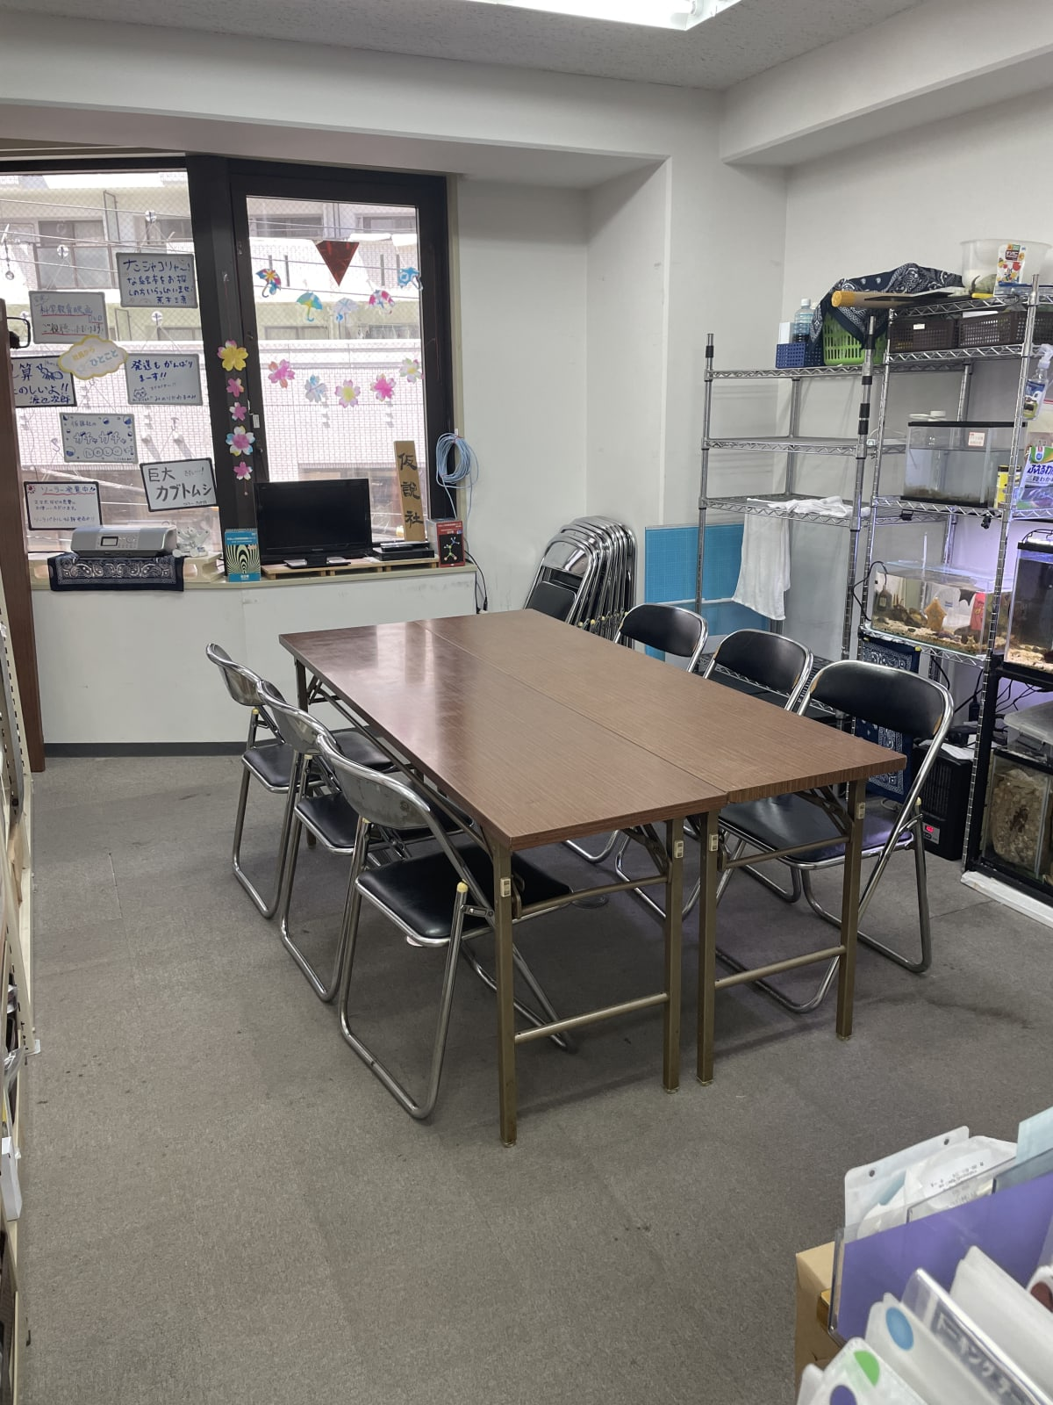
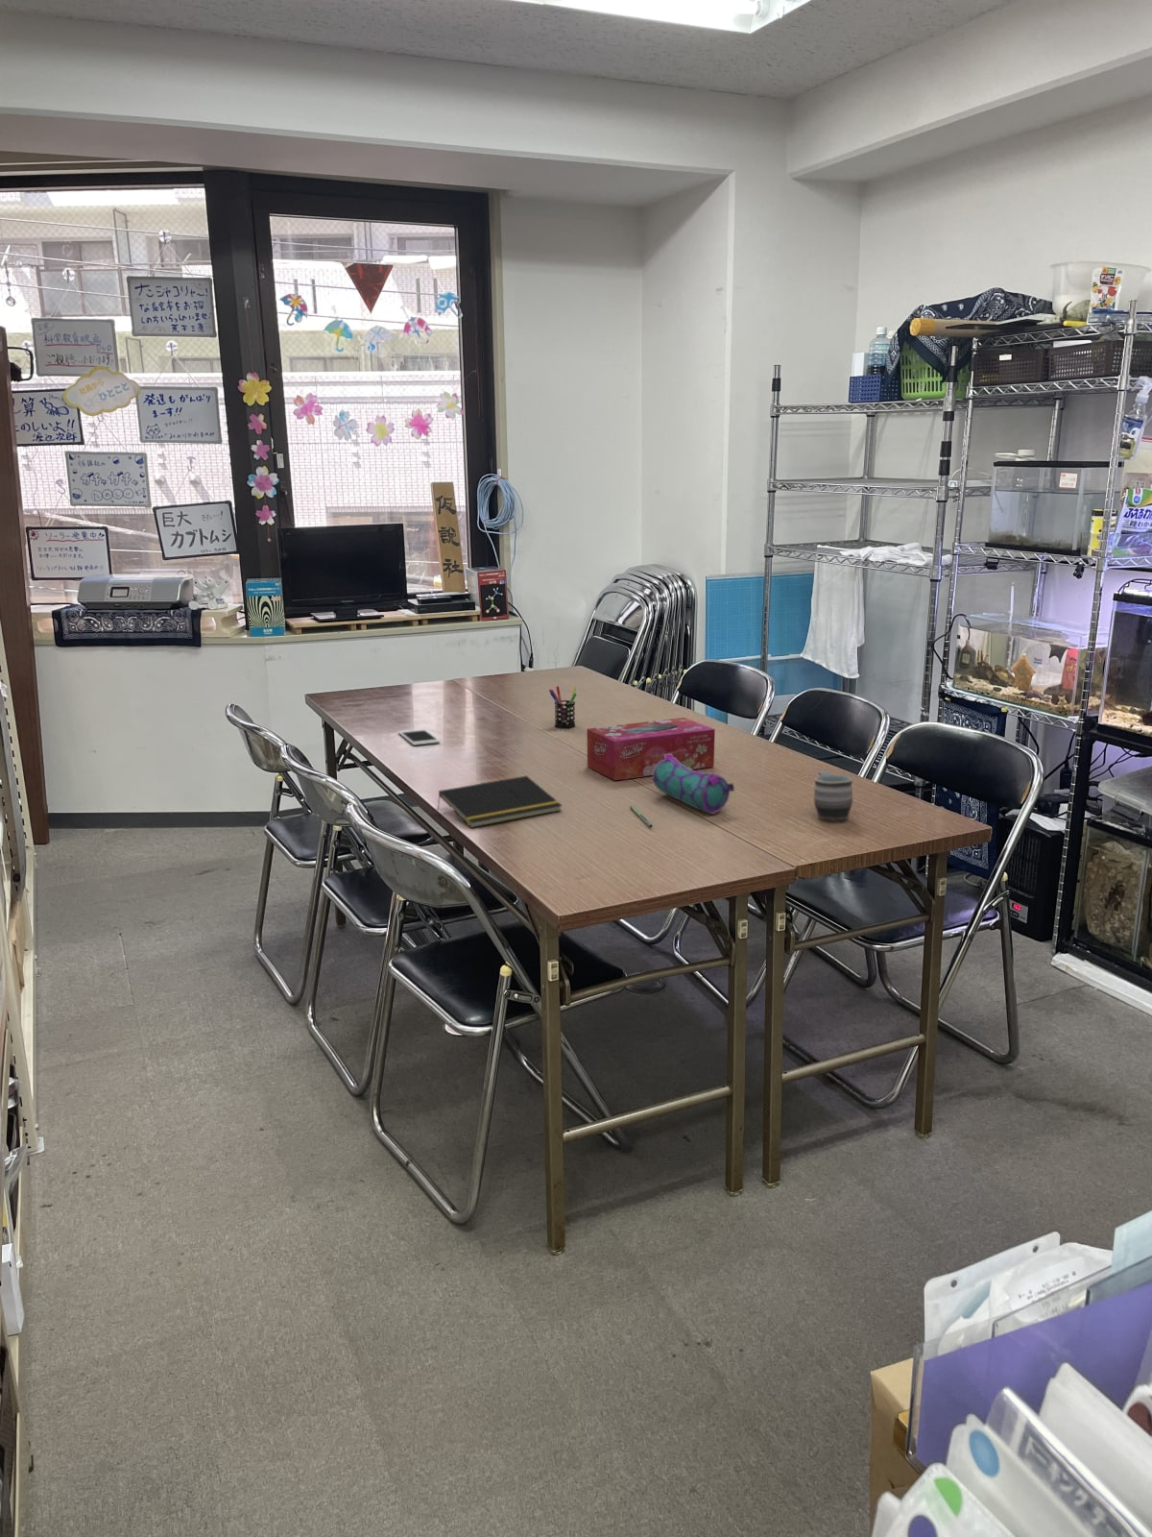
+ tissue box (650, 748)
+ pen holder (565, 706)
+ mug (829, 795)
+ pen (640, 816)
+ cell phone (419, 737)
+ pencil case (690, 783)
+ notepad (500, 800)
